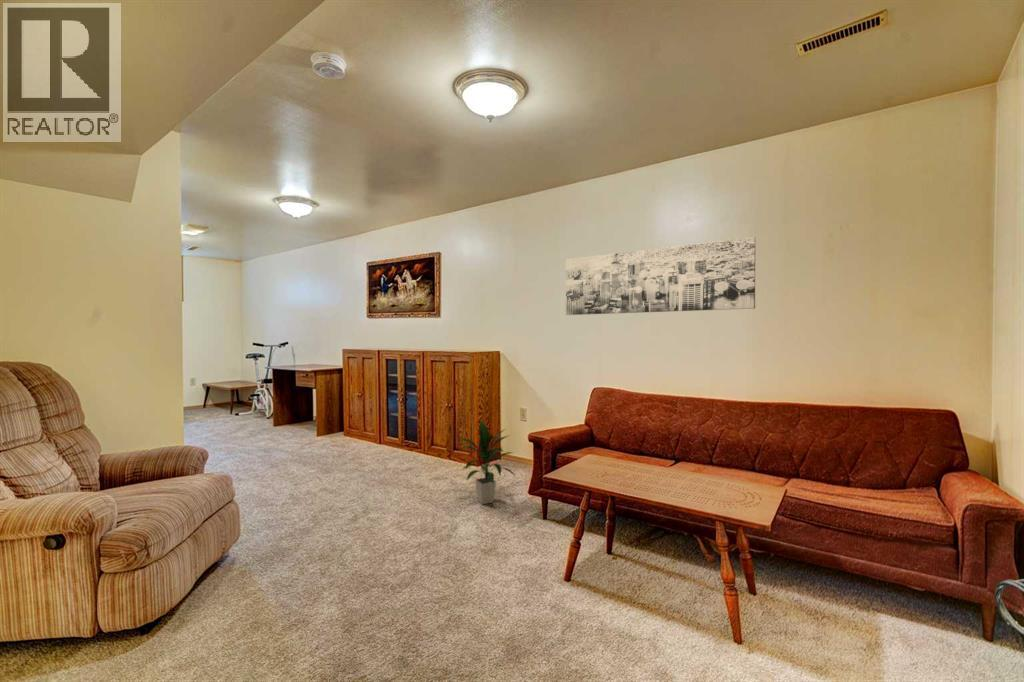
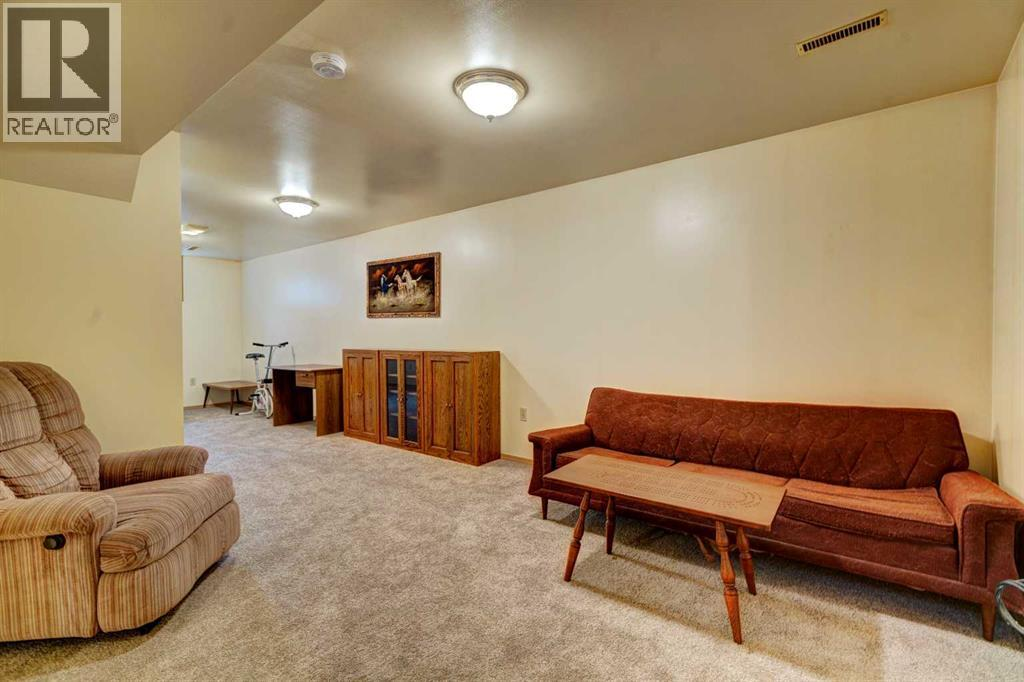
- indoor plant (488, 461)
- wall art (648, 280)
